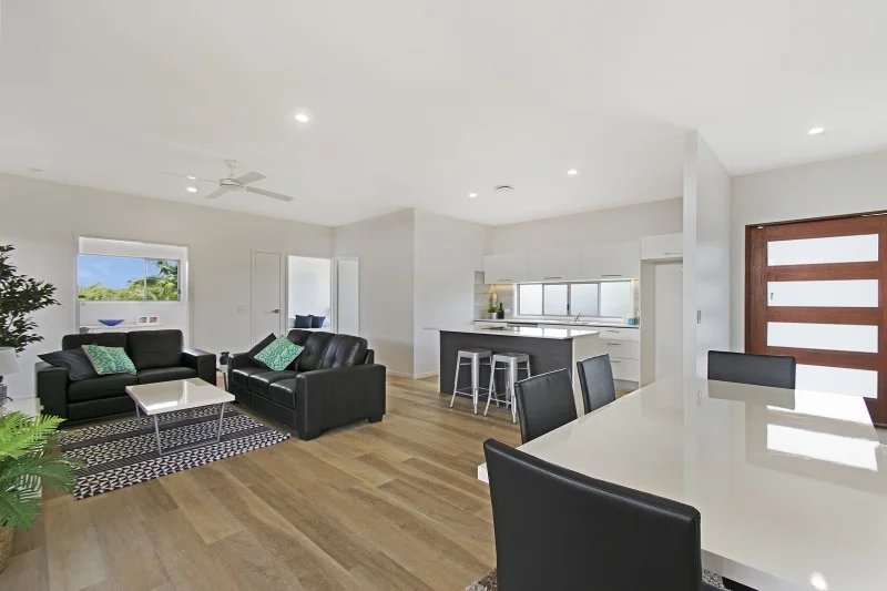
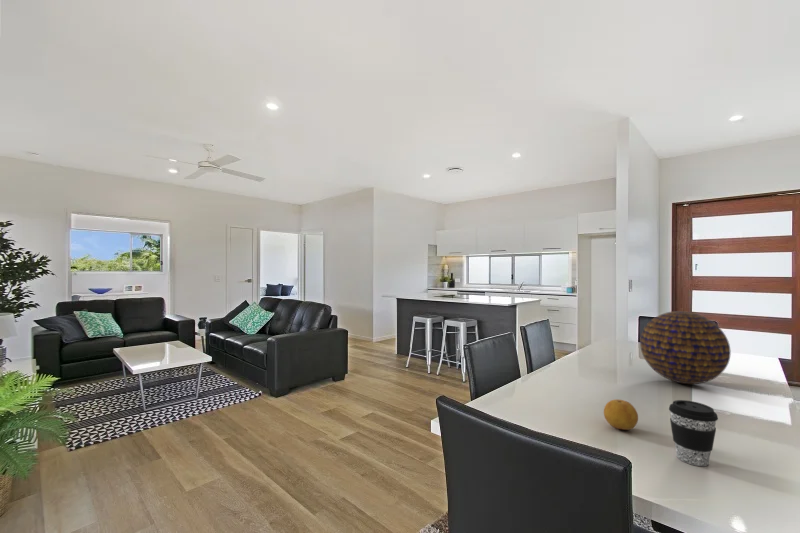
+ fruit (620, 414)
+ decorative orb (682, 346)
+ coffee cup (692, 432)
